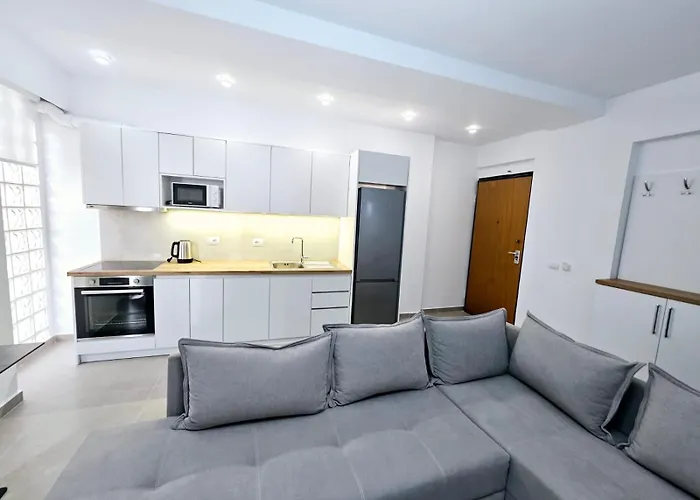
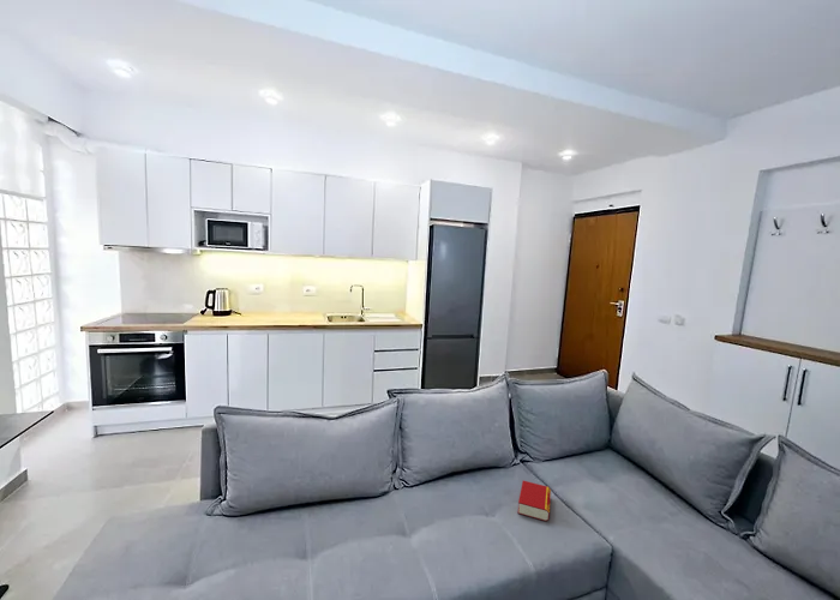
+ book (534, 499)
